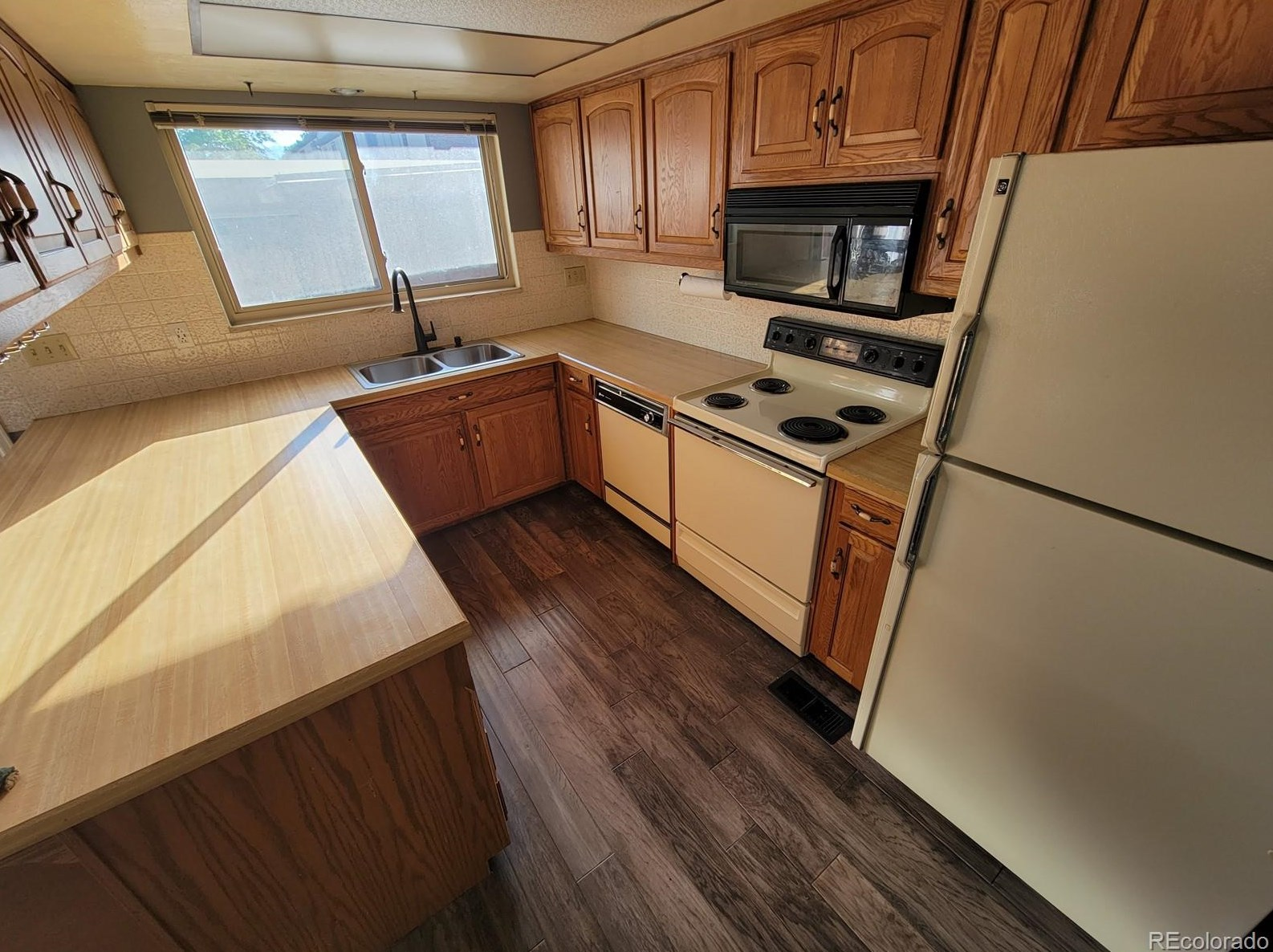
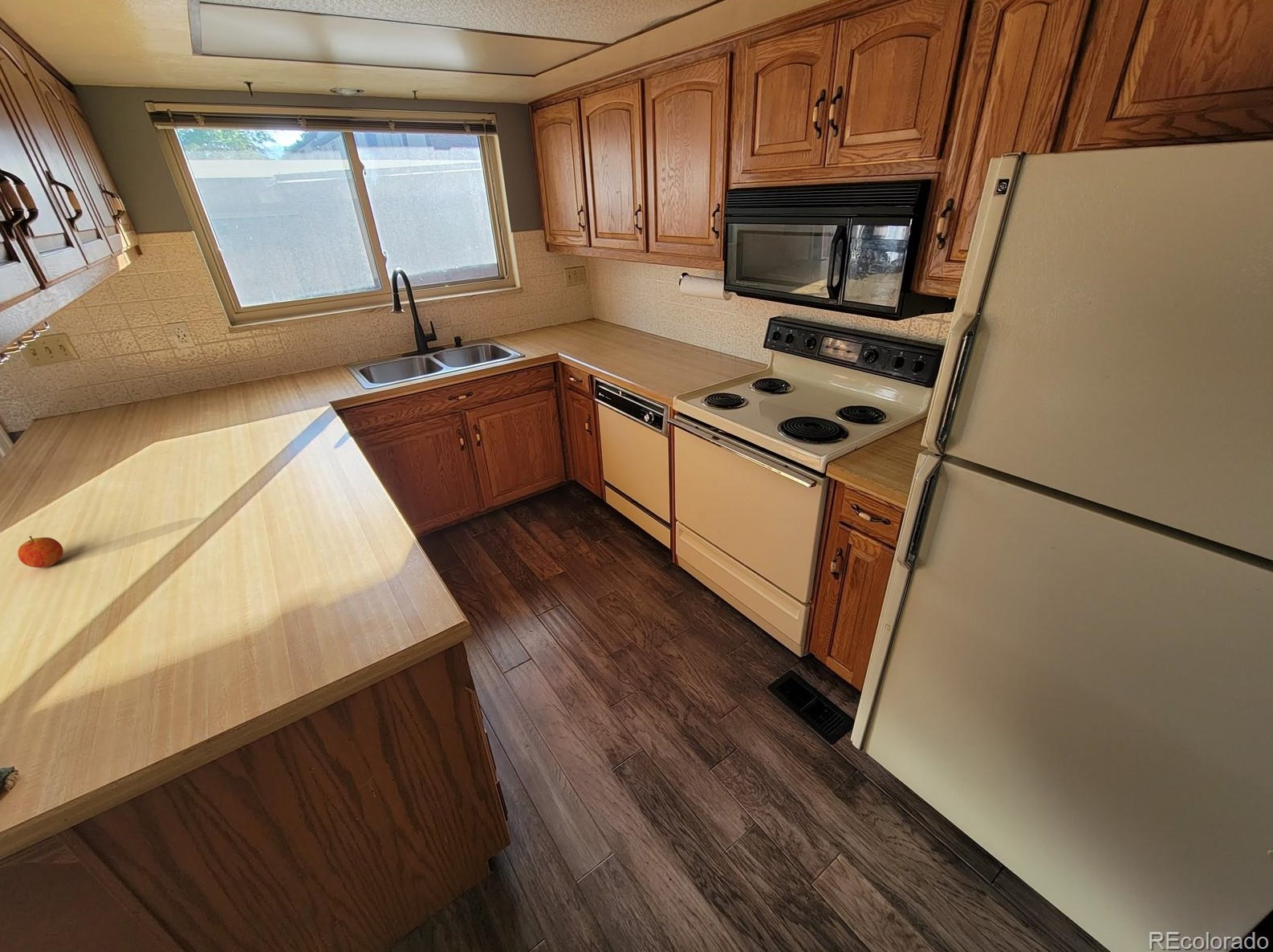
+ fruit (39, 551)
